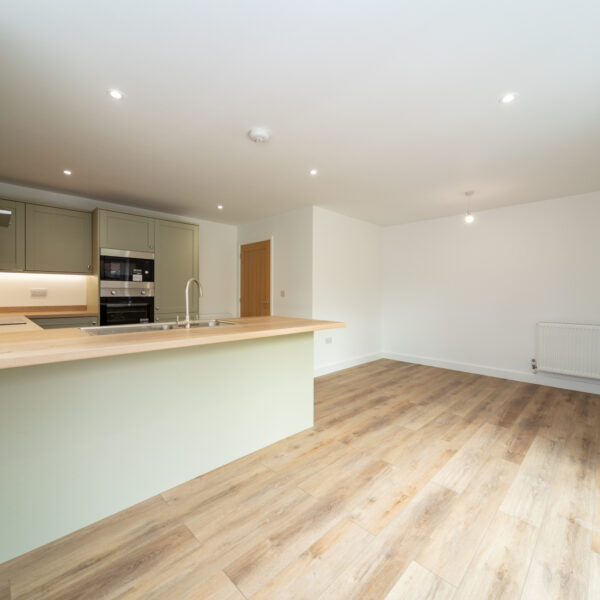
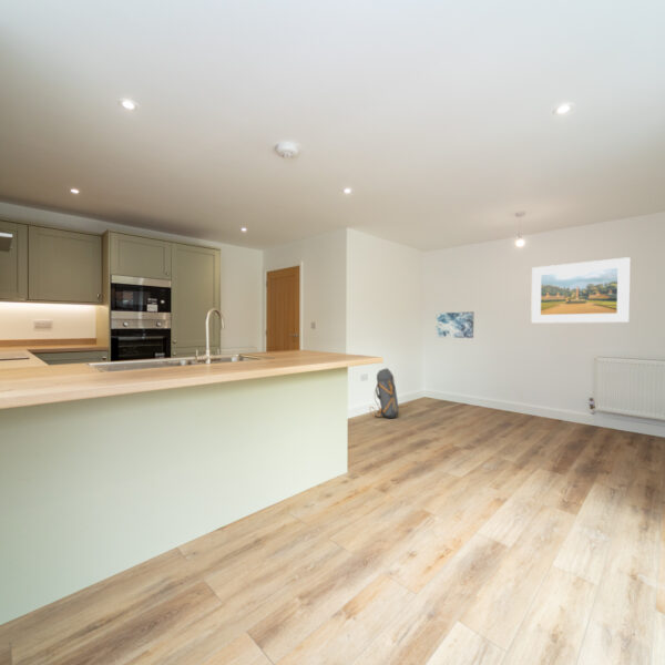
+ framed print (576, 293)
+ backpack (382, 392)
+ wall art (453, 325)
